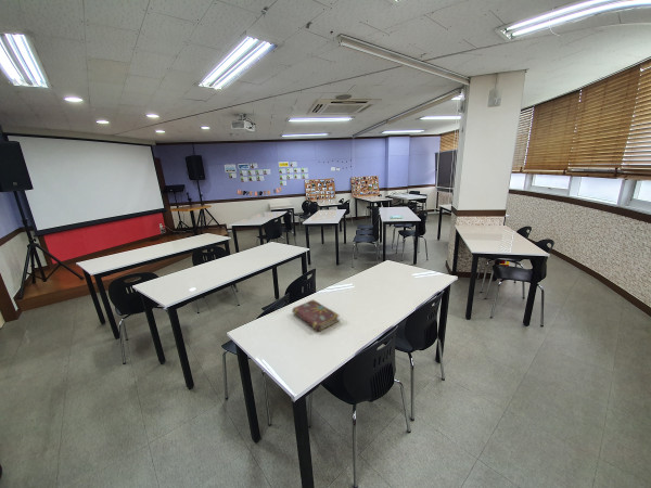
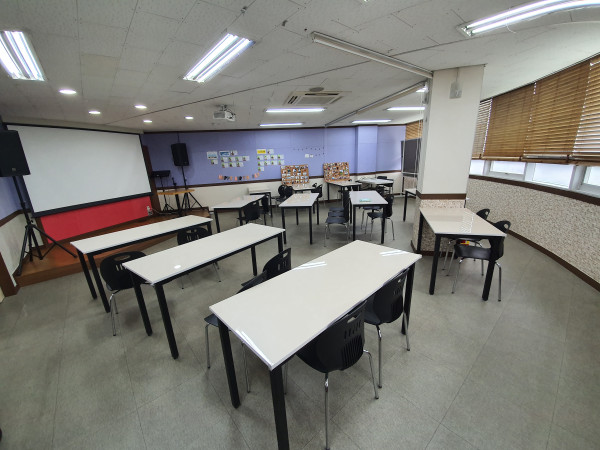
- book (315, 313)
